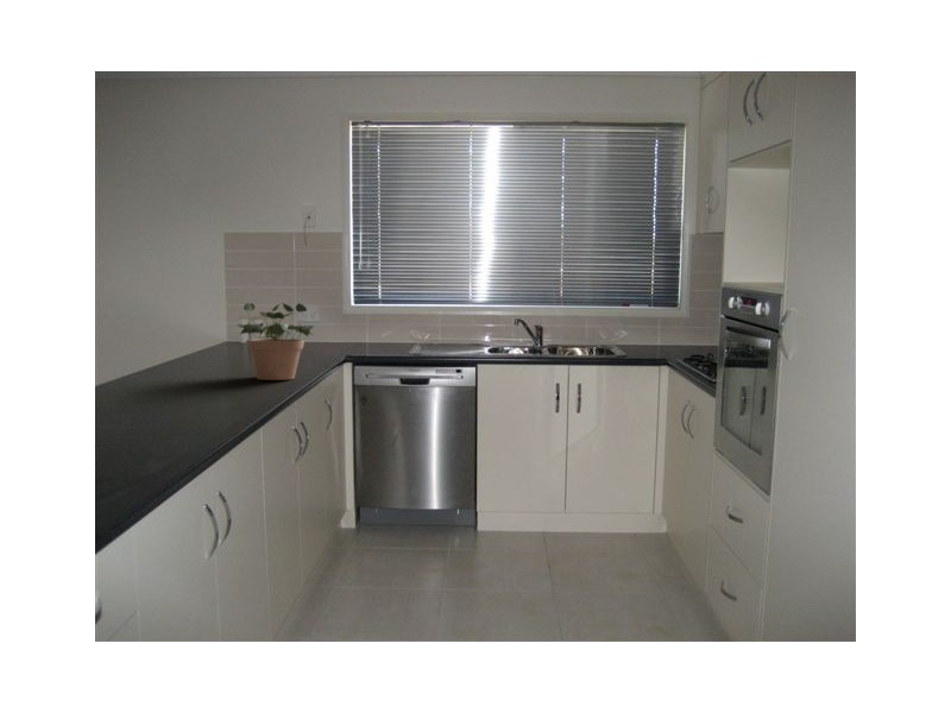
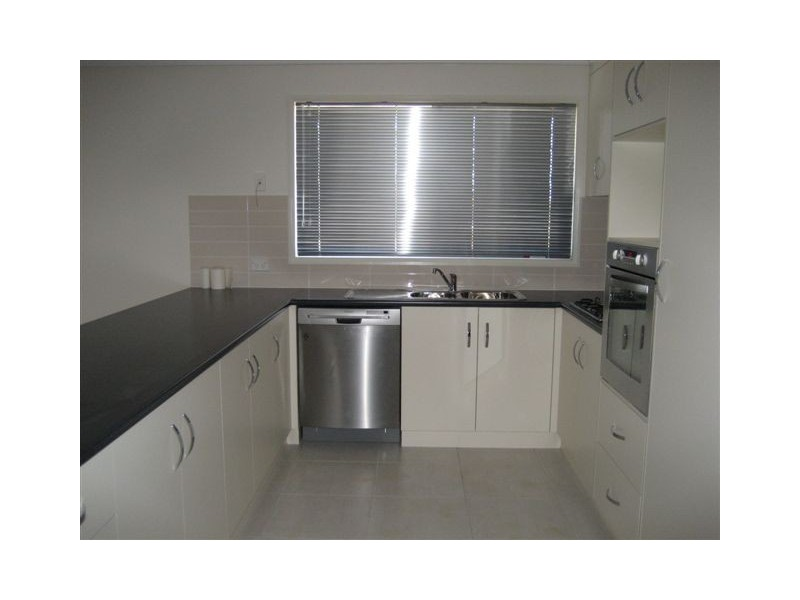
- potted plant (281, 340)
